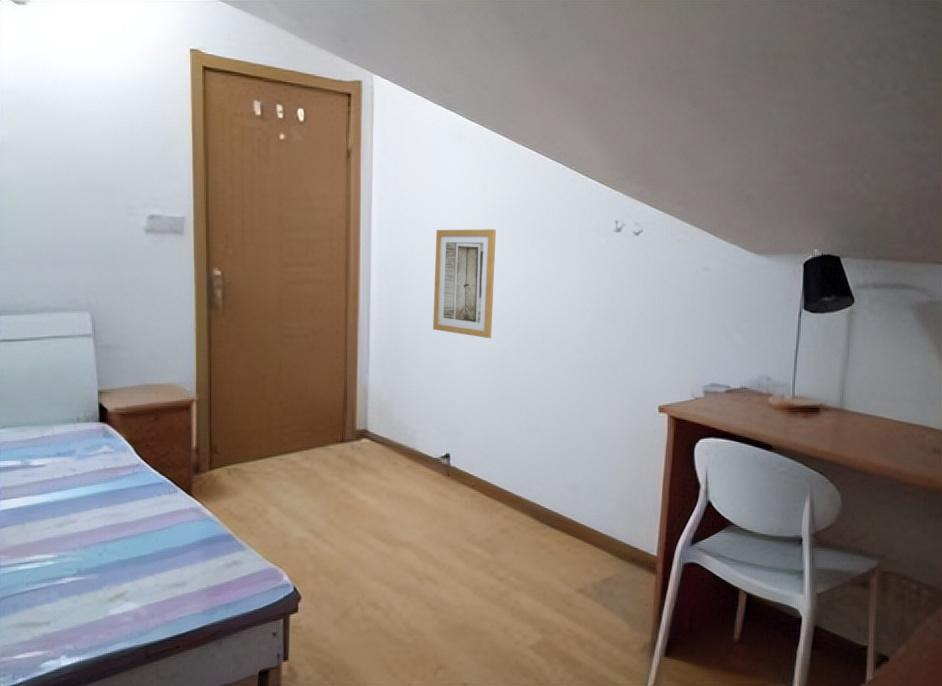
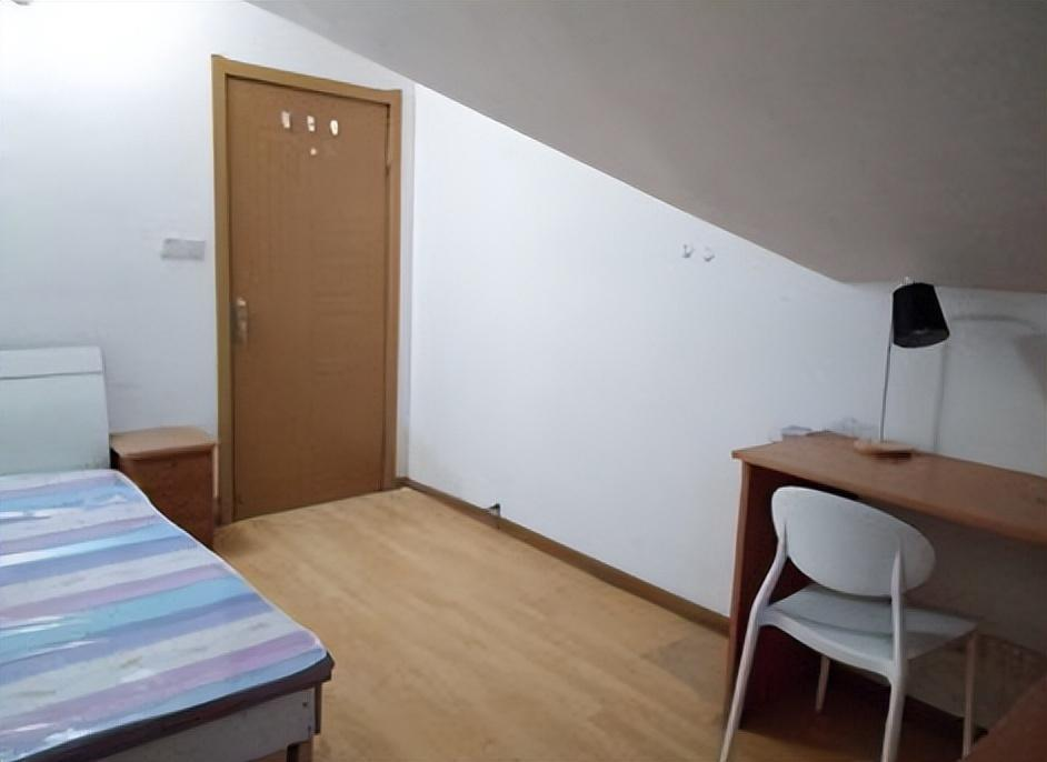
- wall art (462, 282)
